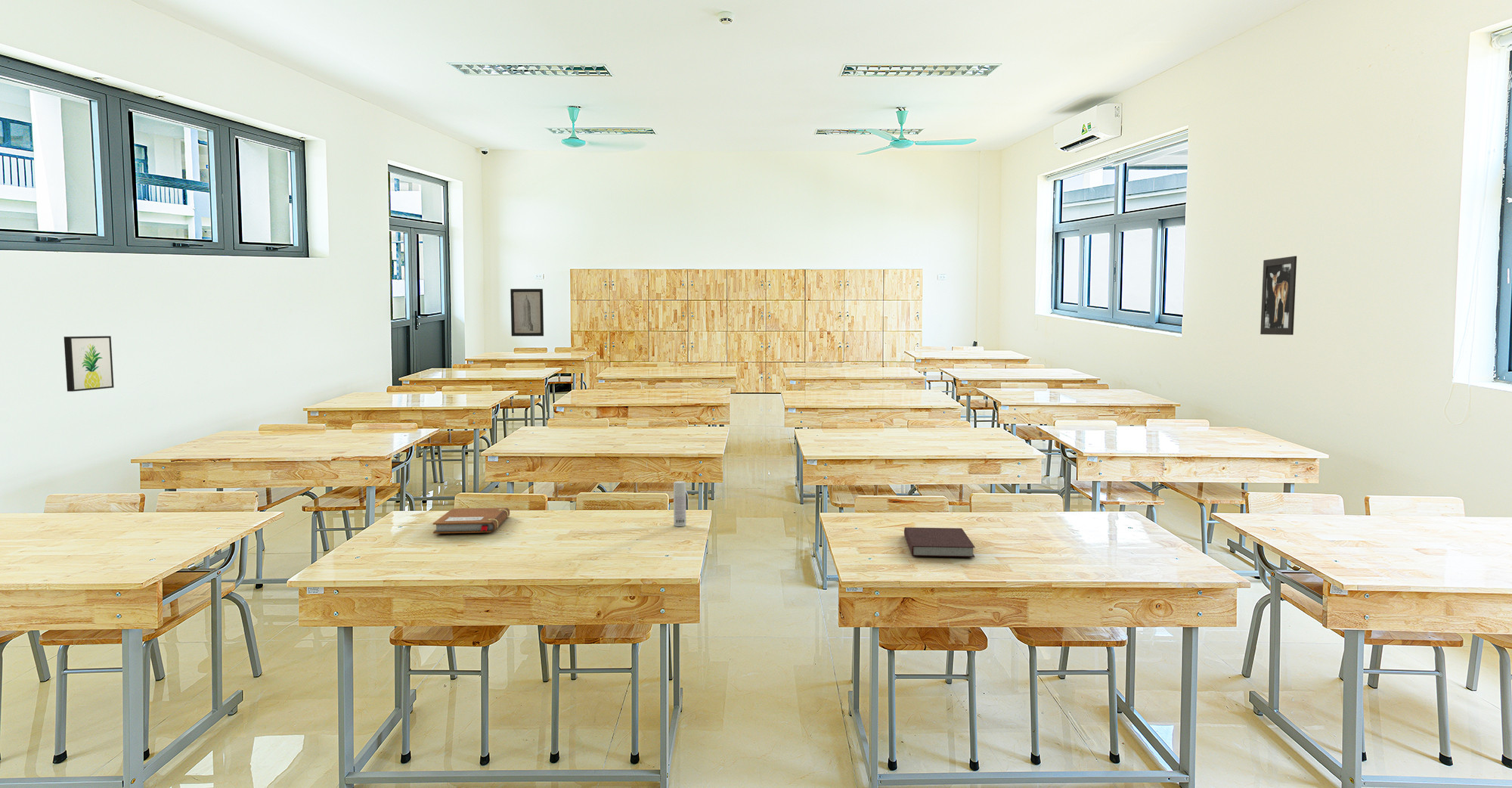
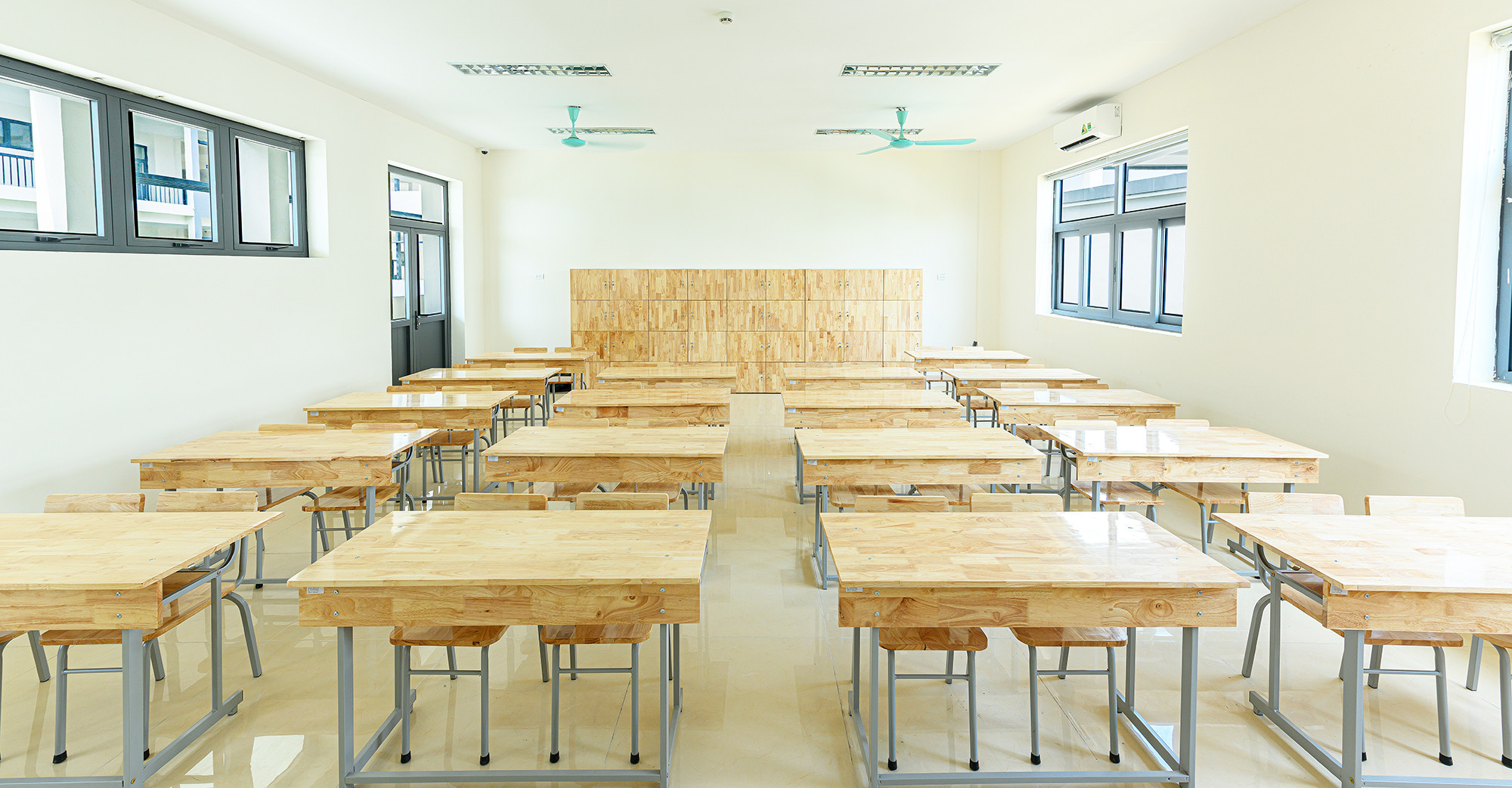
- wall art (89, 362)
- wall art (1278, 296)
- notebook (472, 520)
- notebook (937, 541)
- wall art (527, 312)
- bottle (680, 504)
